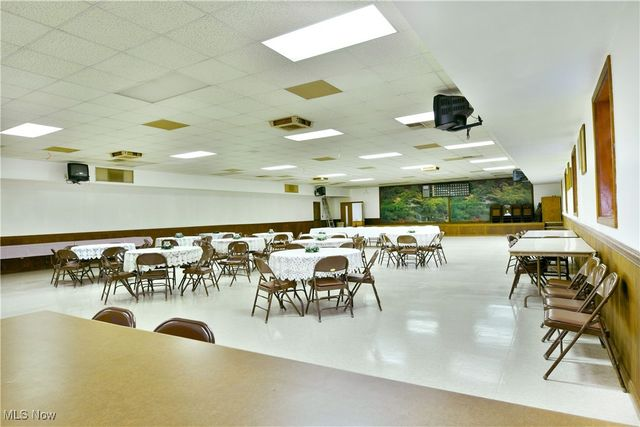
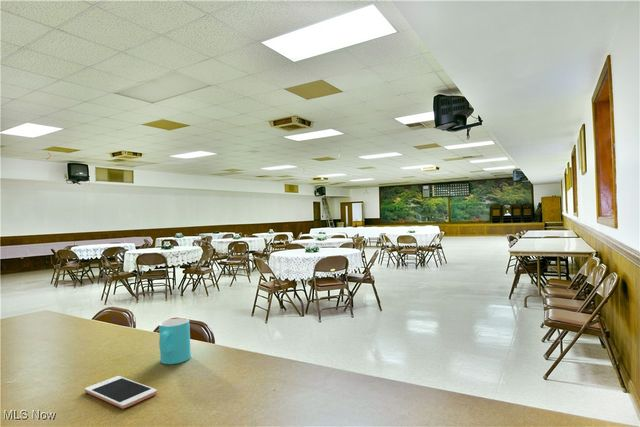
+ cell phone (120, 390)
+ cup (170, 342)
